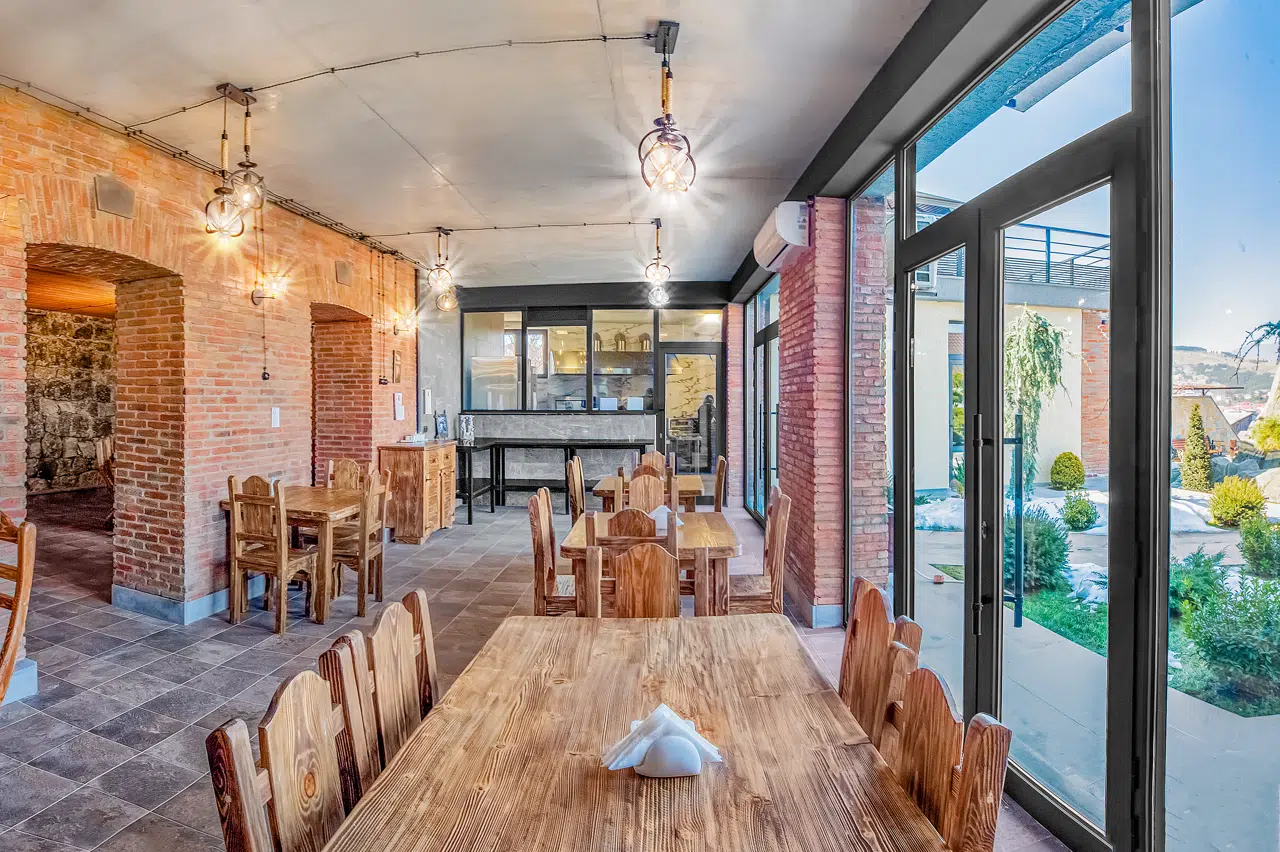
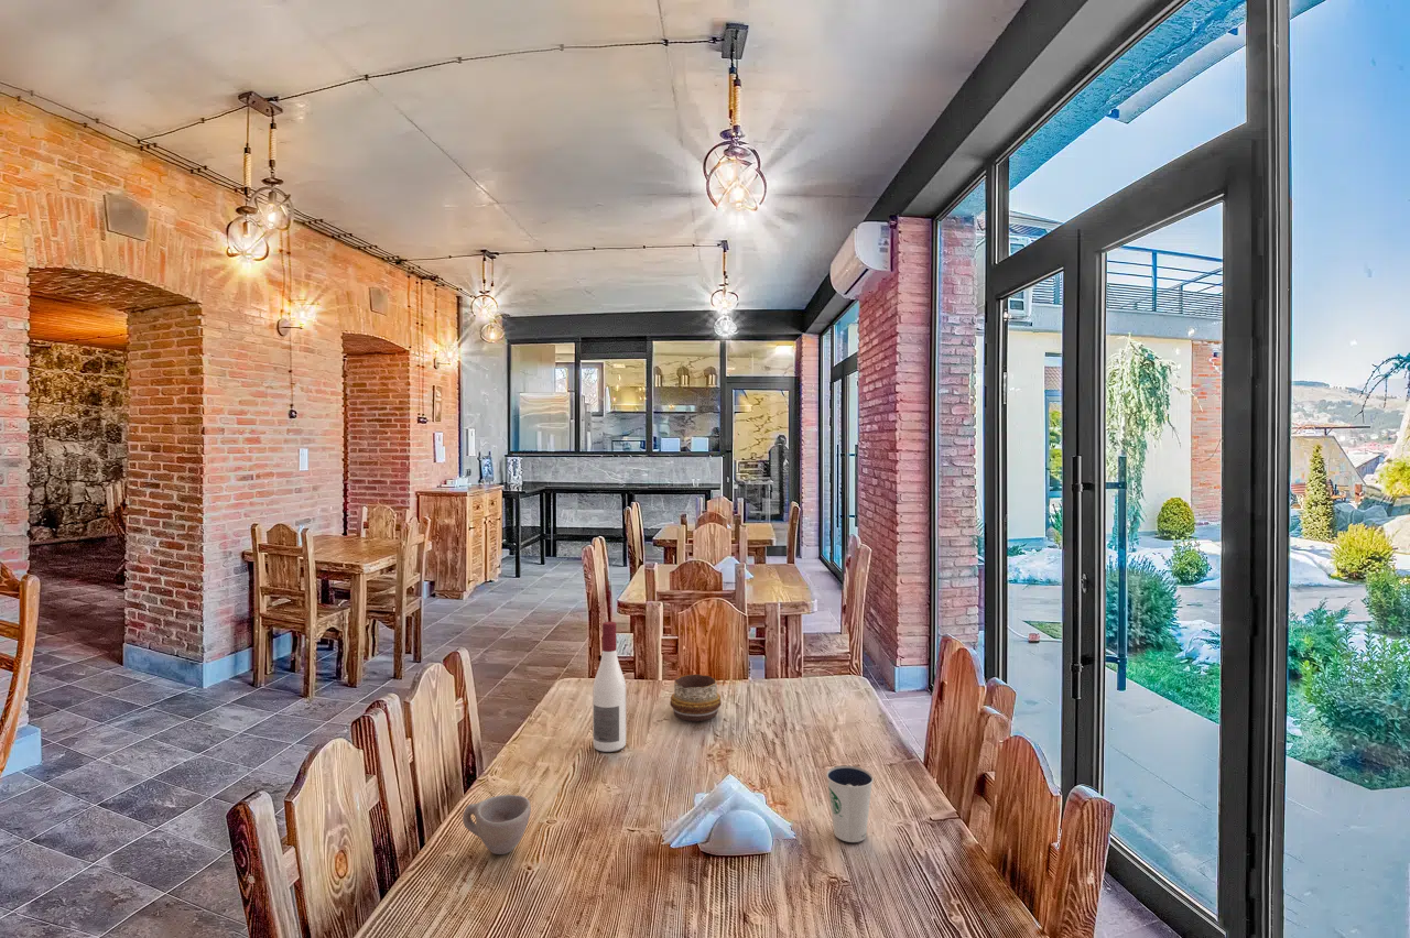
+ cup (495, 827)
+ dixie cup (849, 805)
+ alcohol (609, 684)
+ decorative bowl (695, 697)
